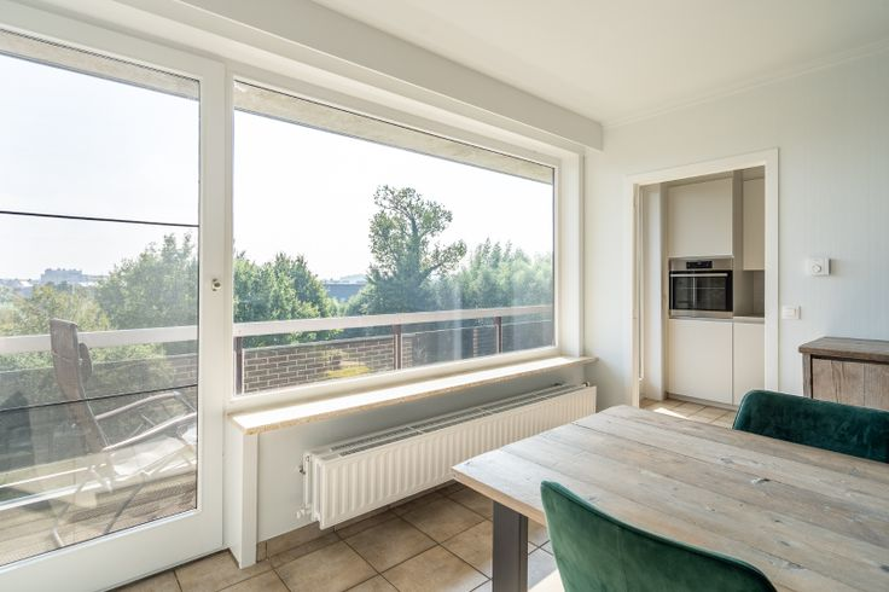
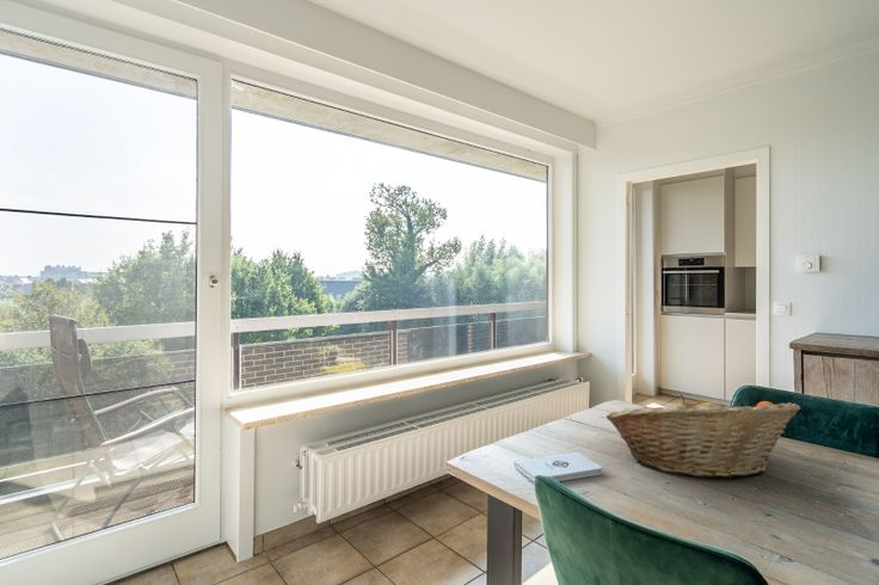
+ fruit basket (697, 426)
+ notepad (558, 467)
